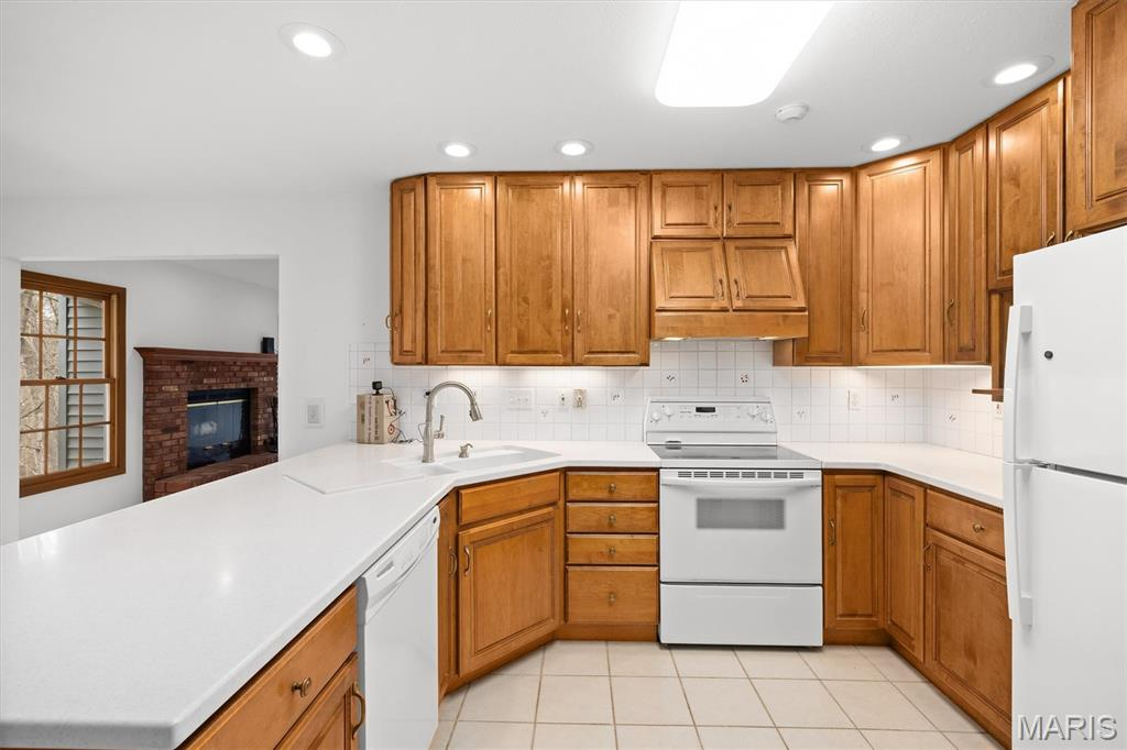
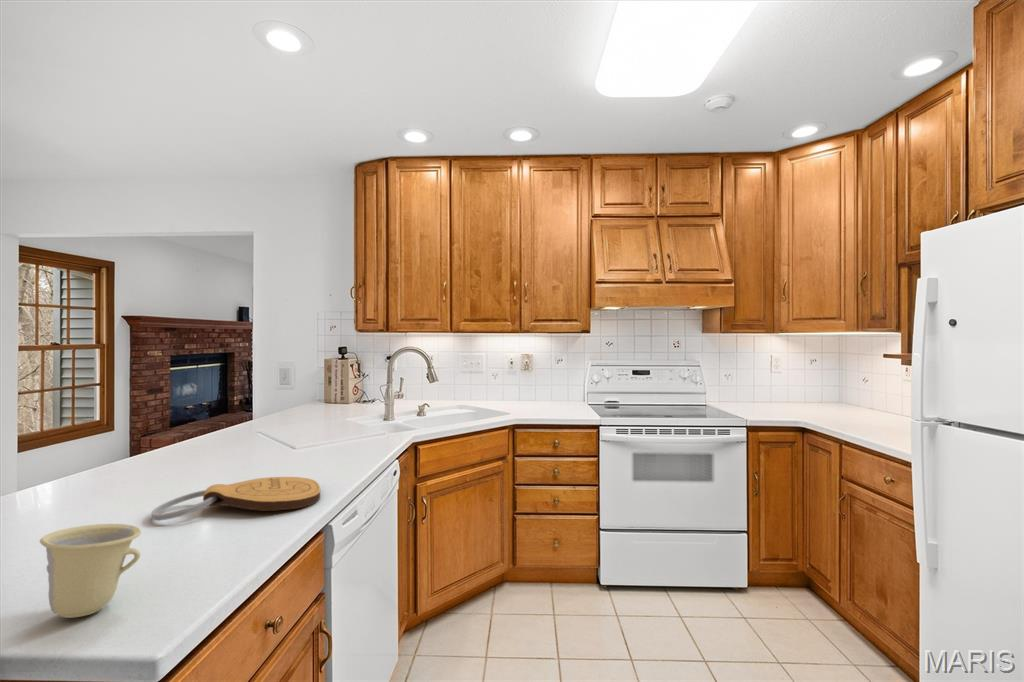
+ cup (92, 568)
+ key chain (241, 494)
